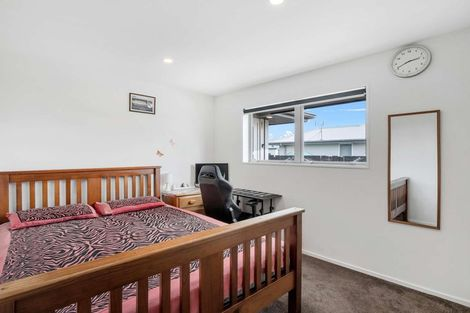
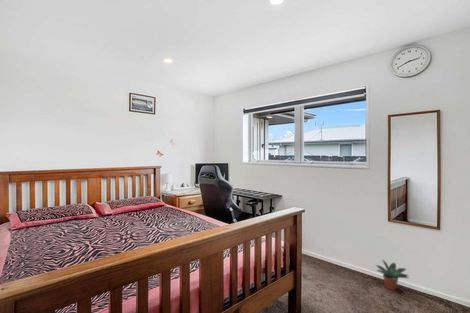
+ potted plant (390, 275)
